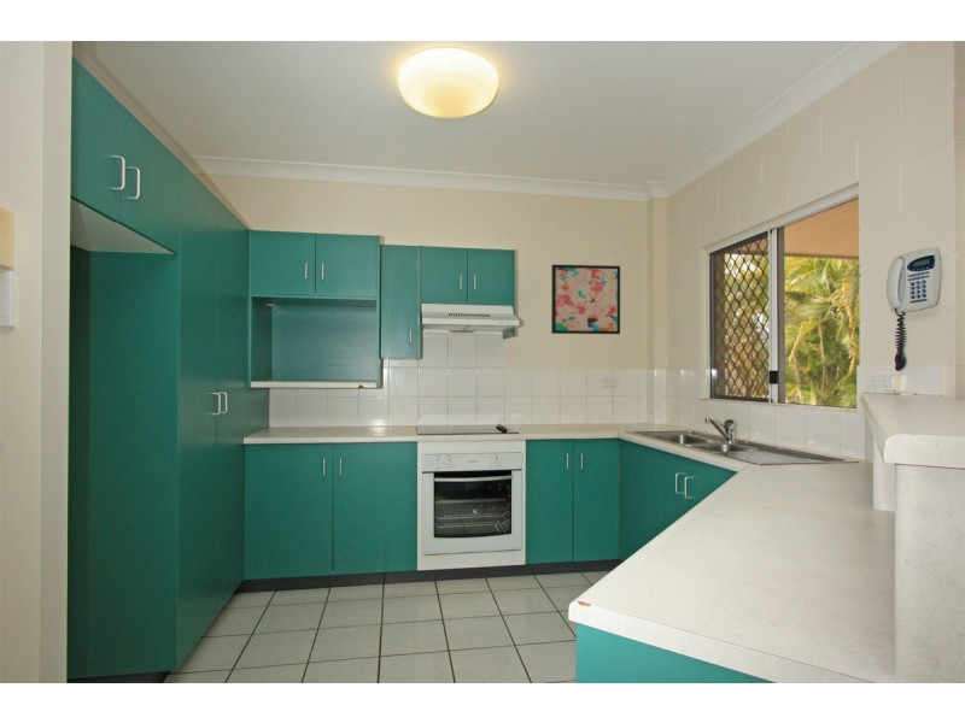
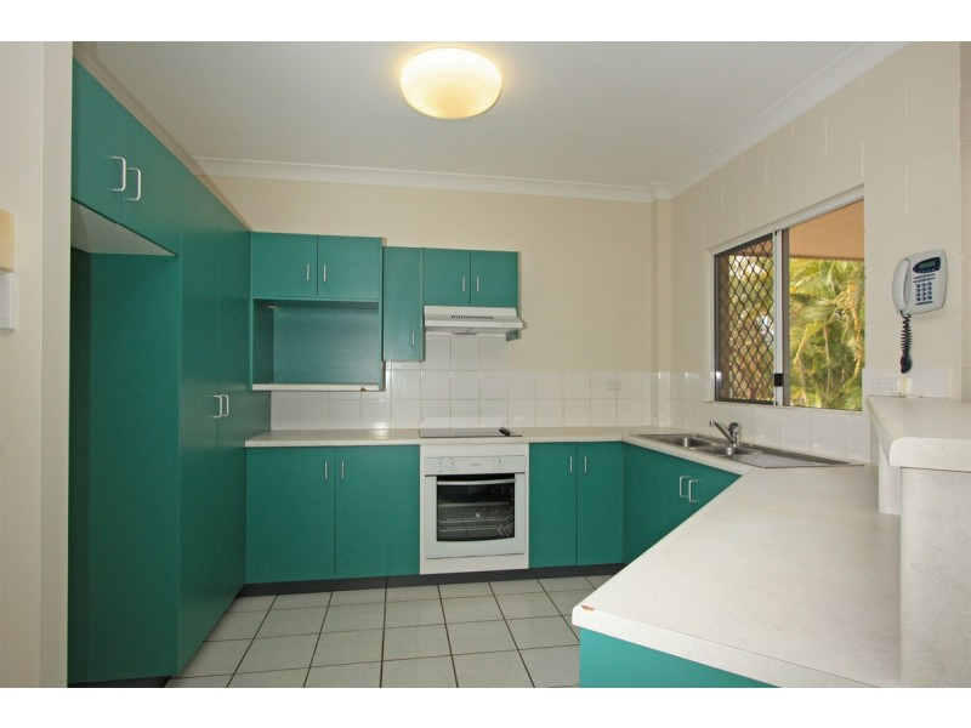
- wall art (585, 299)
